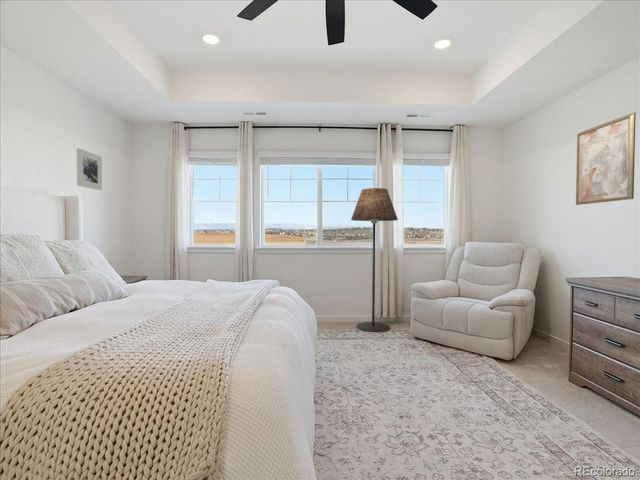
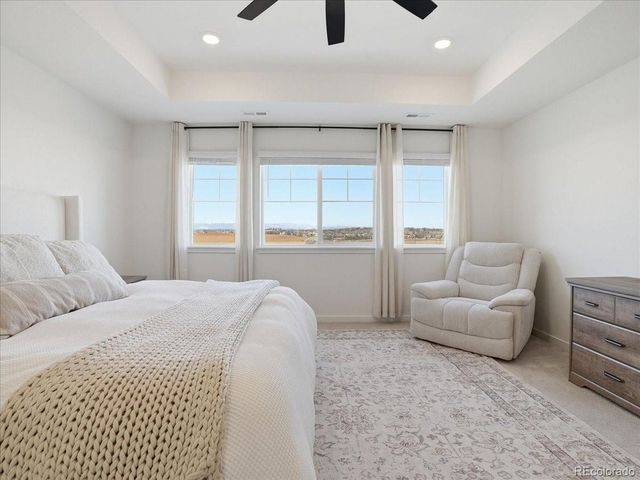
- wall art (602, 163)
- floor lamp (373, 258)
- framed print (90, 170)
